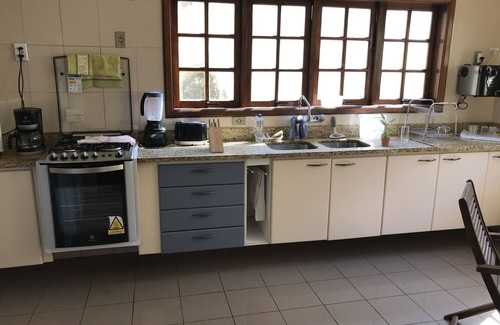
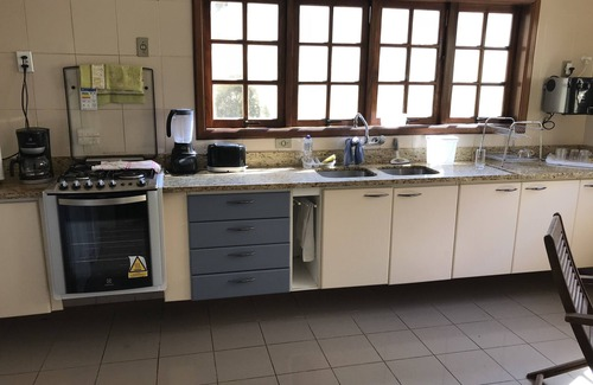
- knife block (215, 134)
- potted plant (386, 128)
